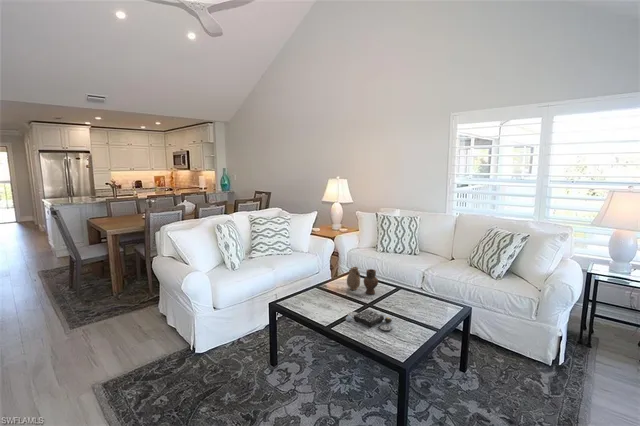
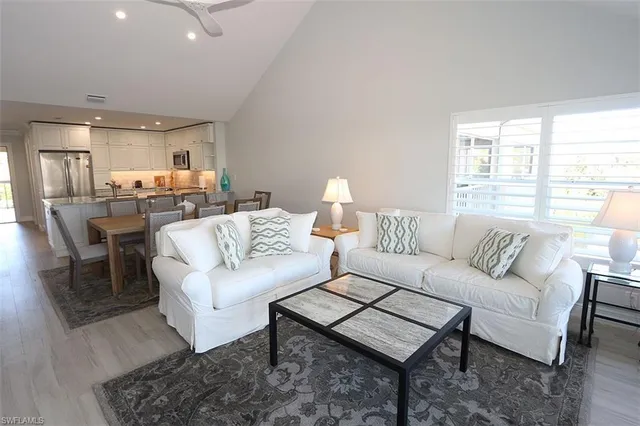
- board game (368, 318)
- vase (364, 279)
